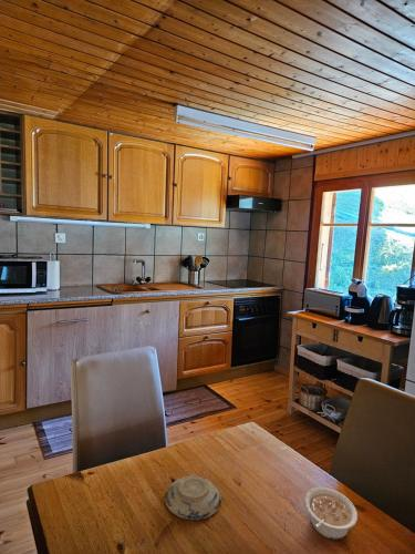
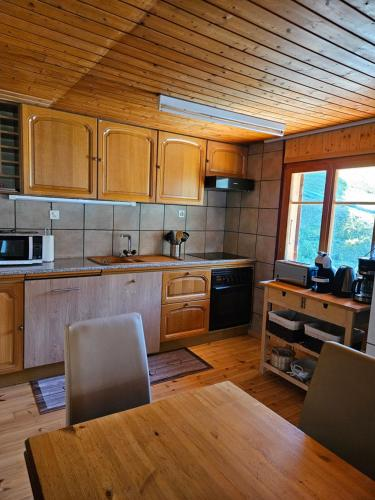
- decorative bowl (193, 492)
- legume (330, 515)
